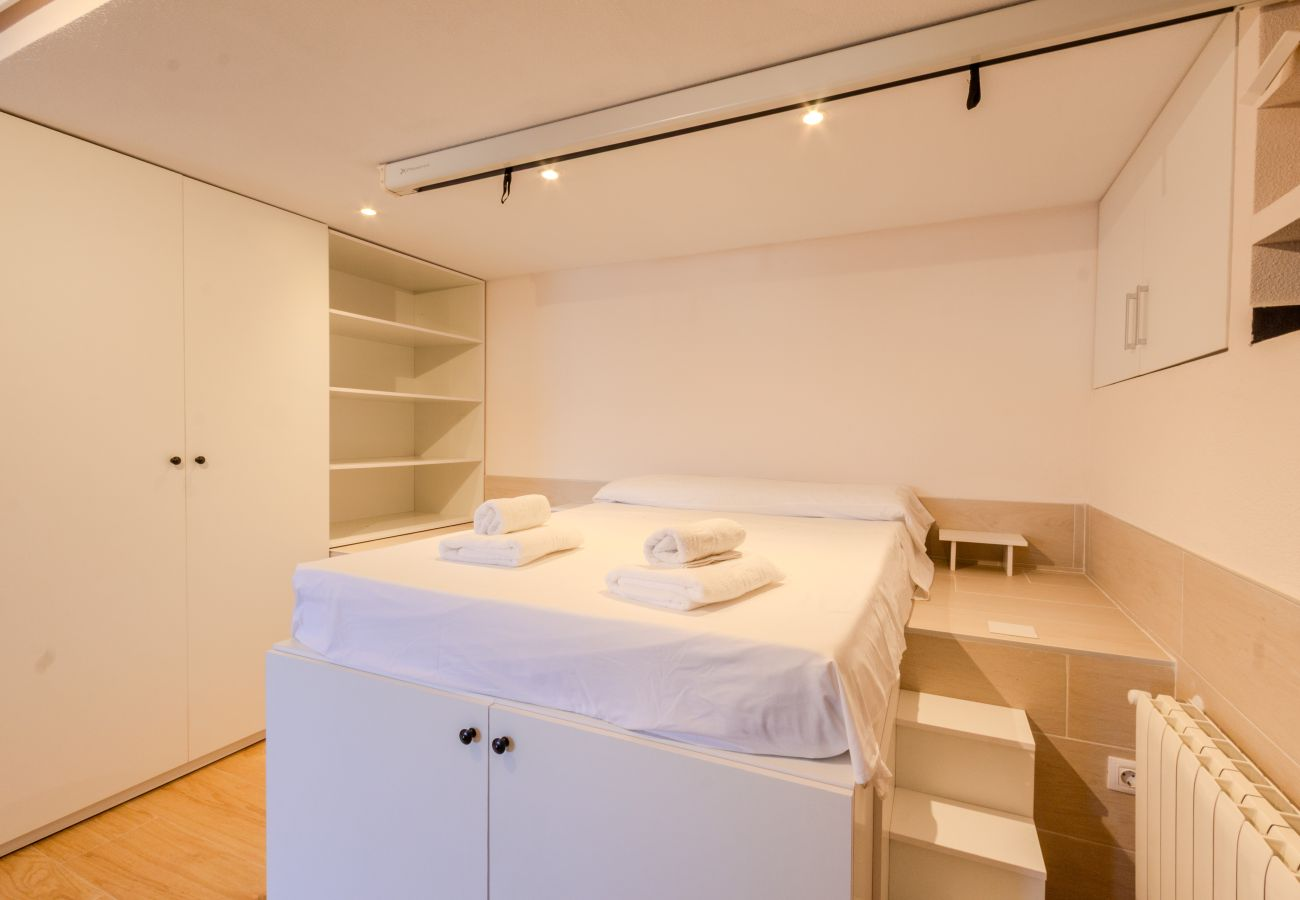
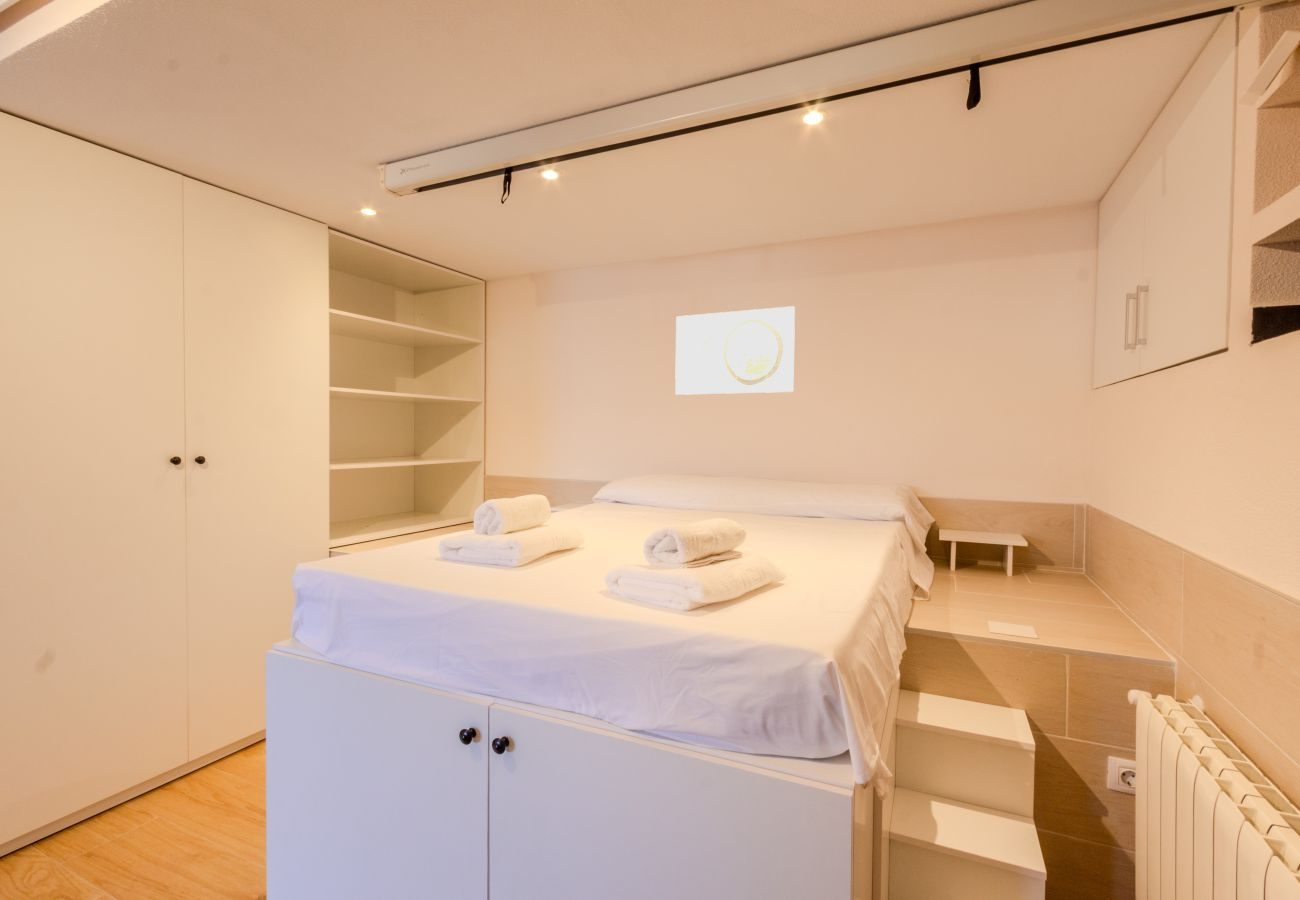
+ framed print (732, 352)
